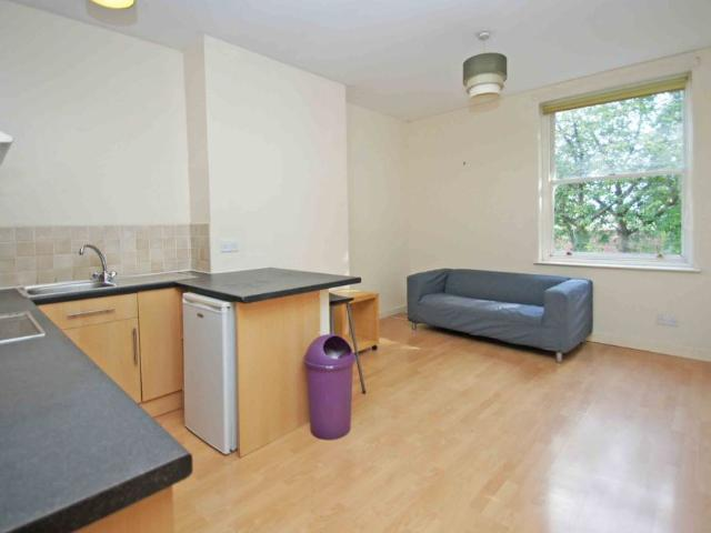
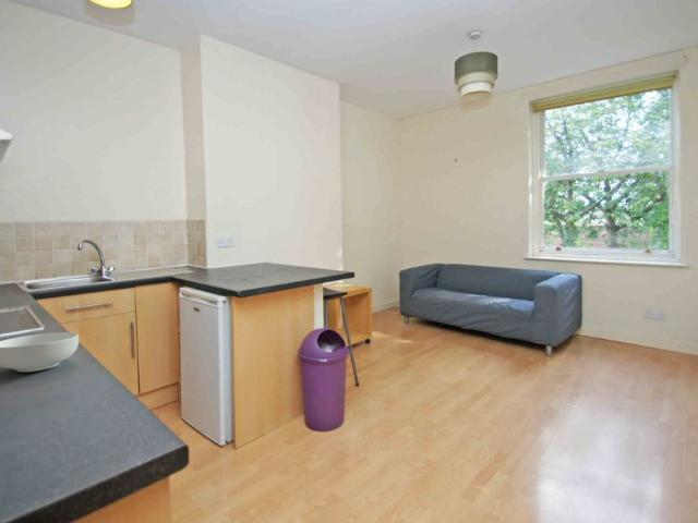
+ cereal bowl (36, 353)
